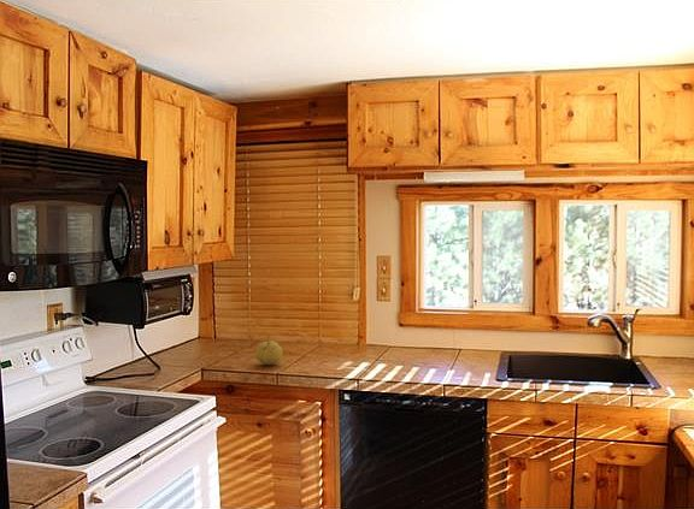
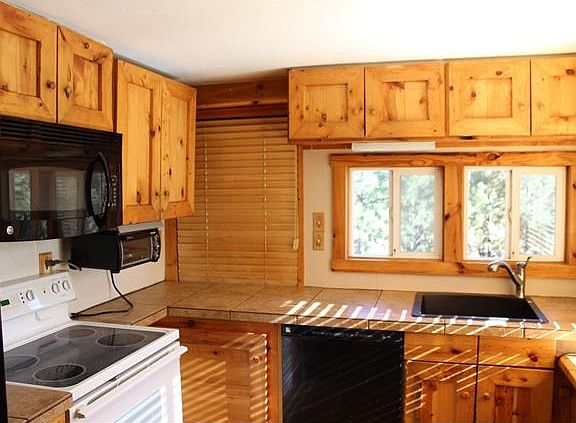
- fruit (269, 353)
